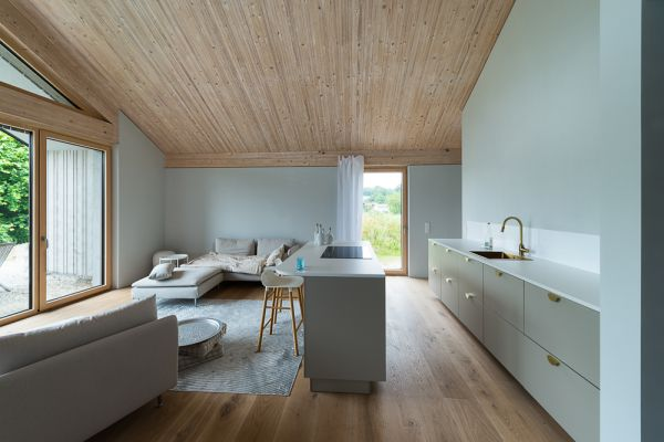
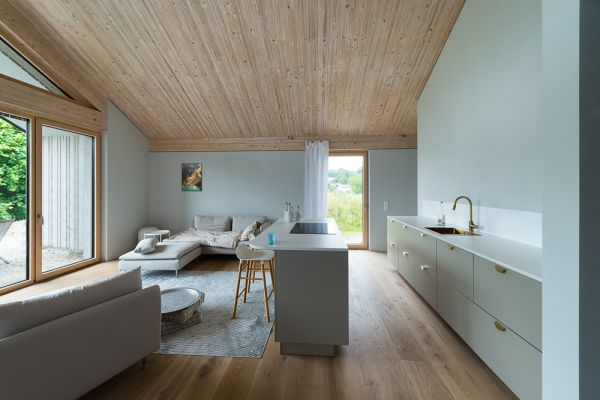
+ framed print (191, 177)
